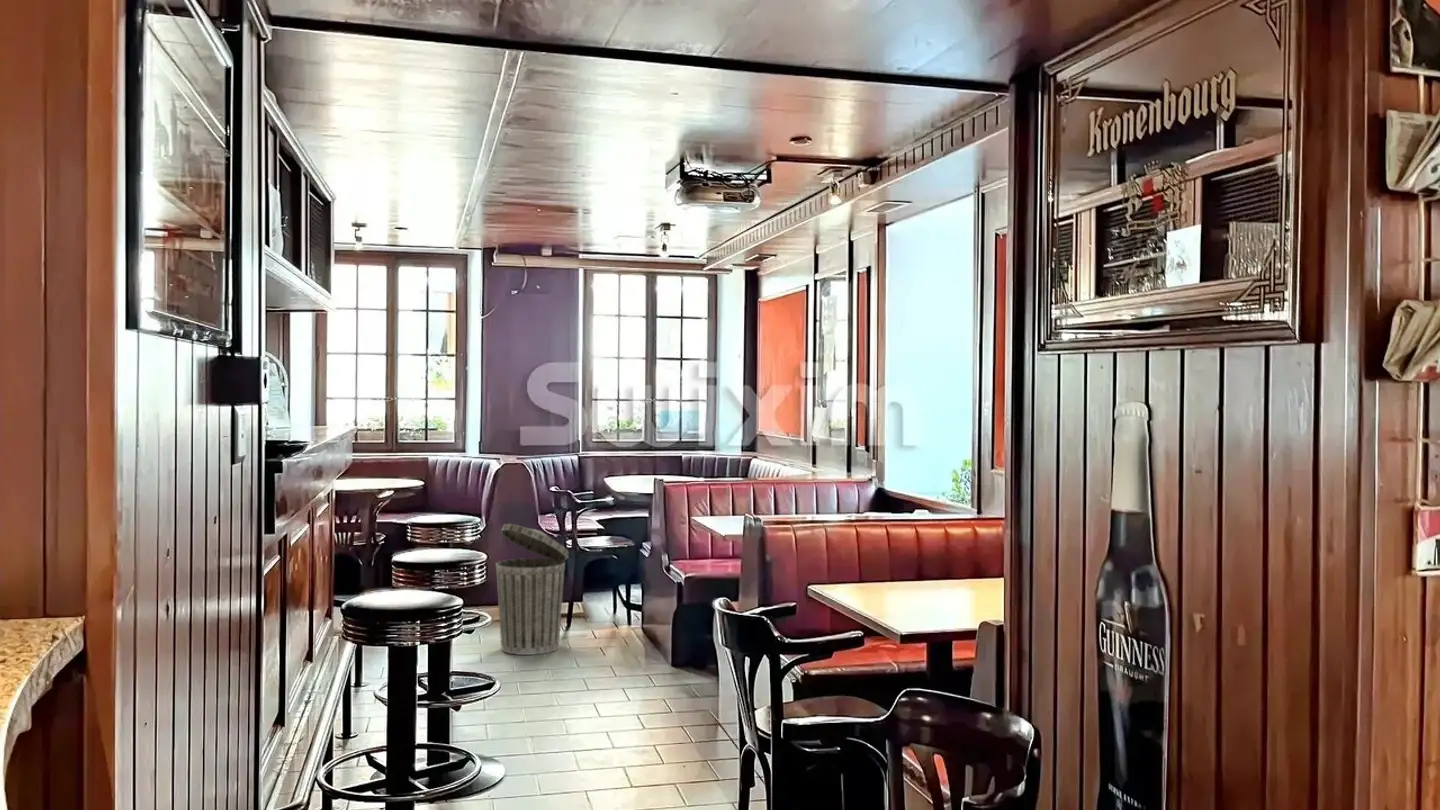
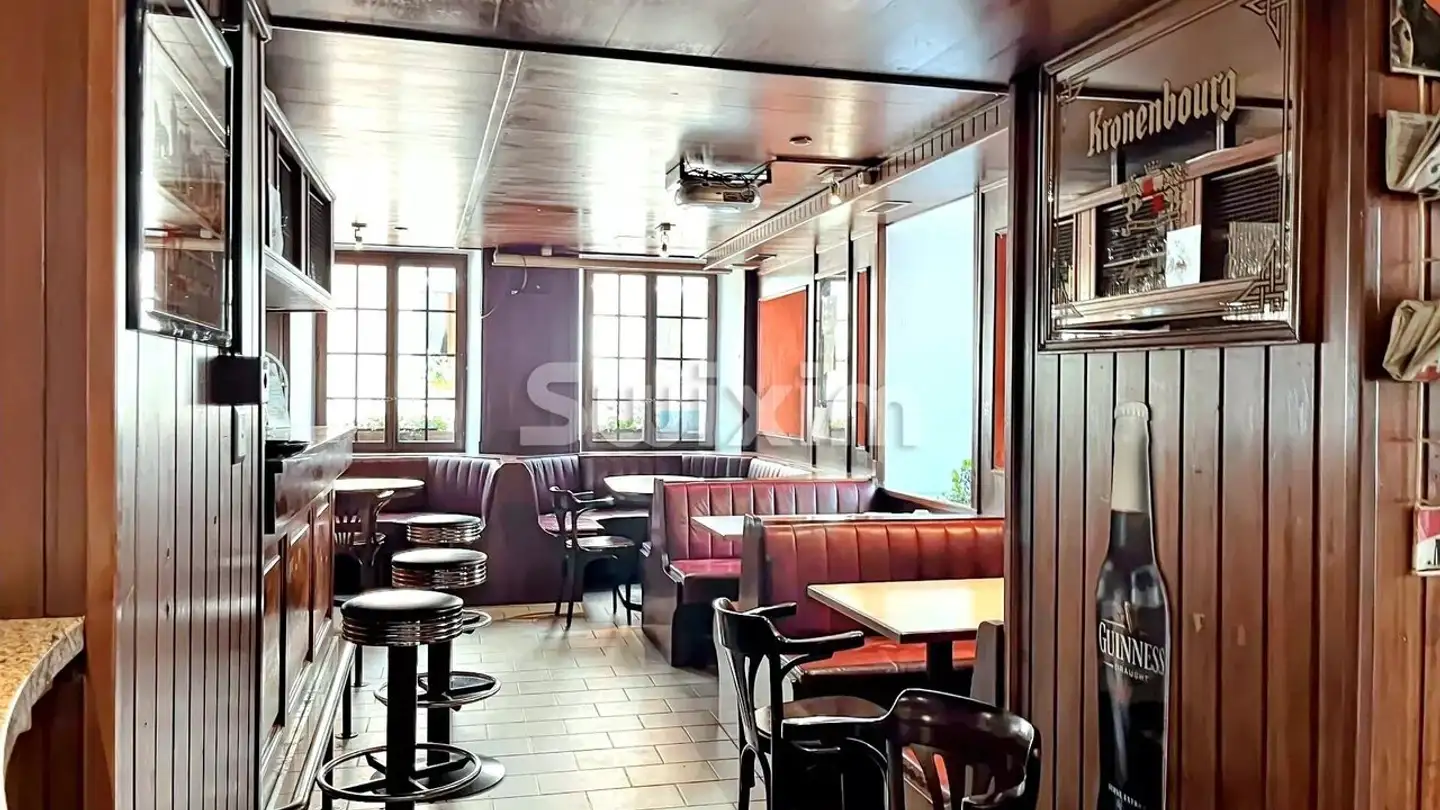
- trash can (531, 585)
